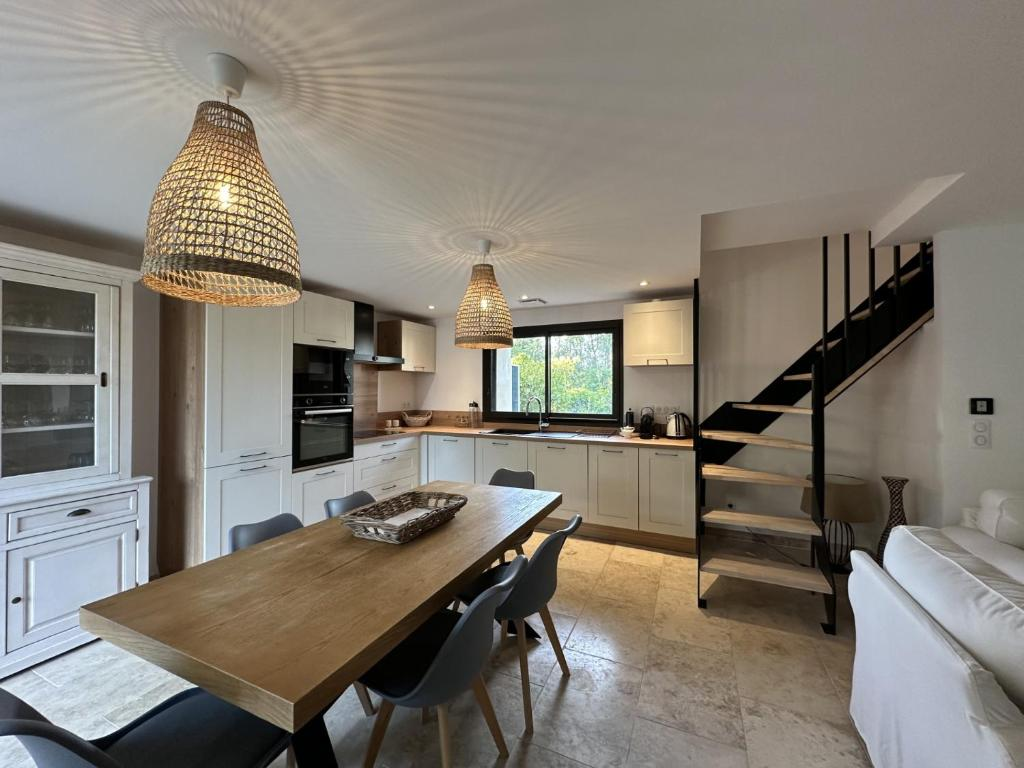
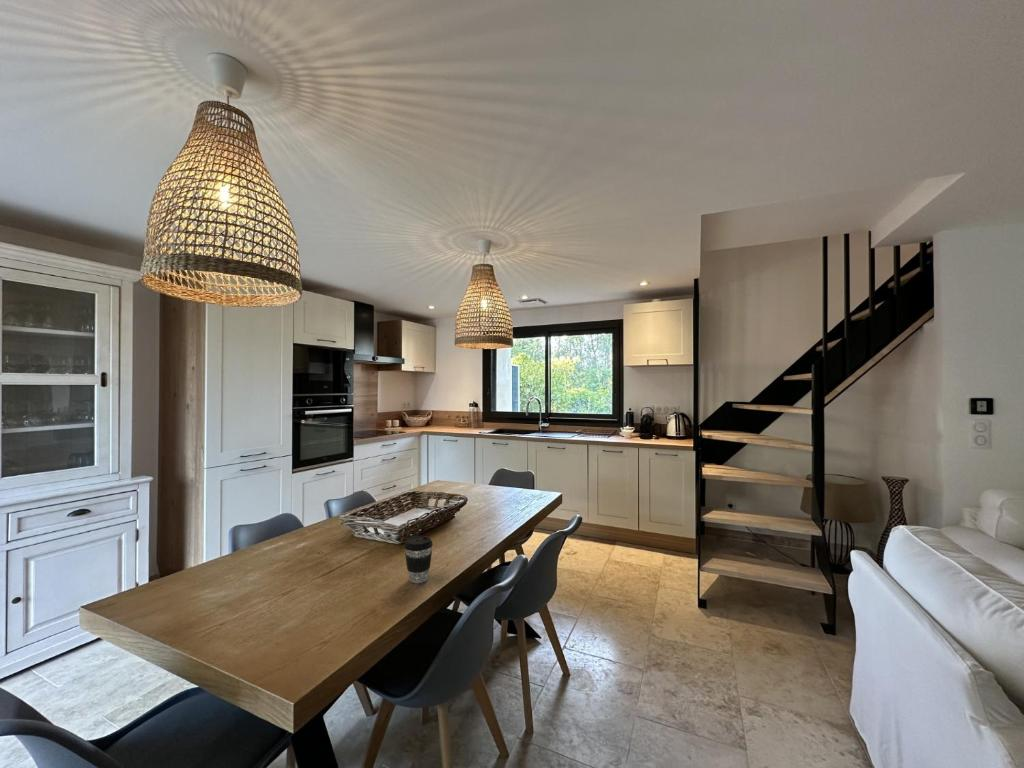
+ coffee cup (418, 559)
